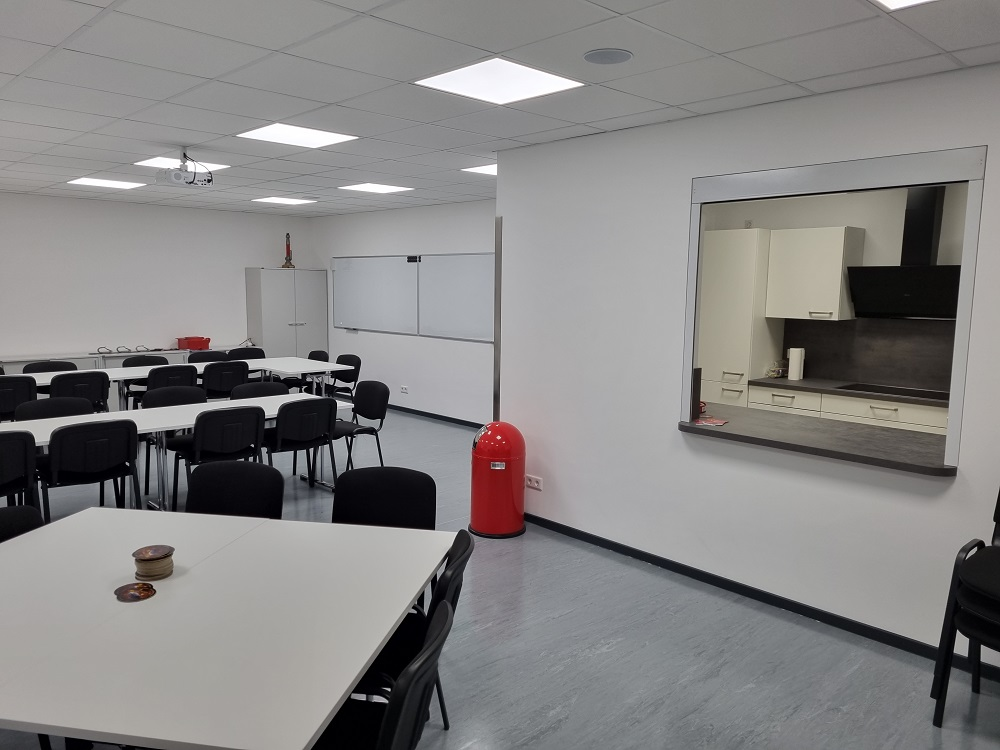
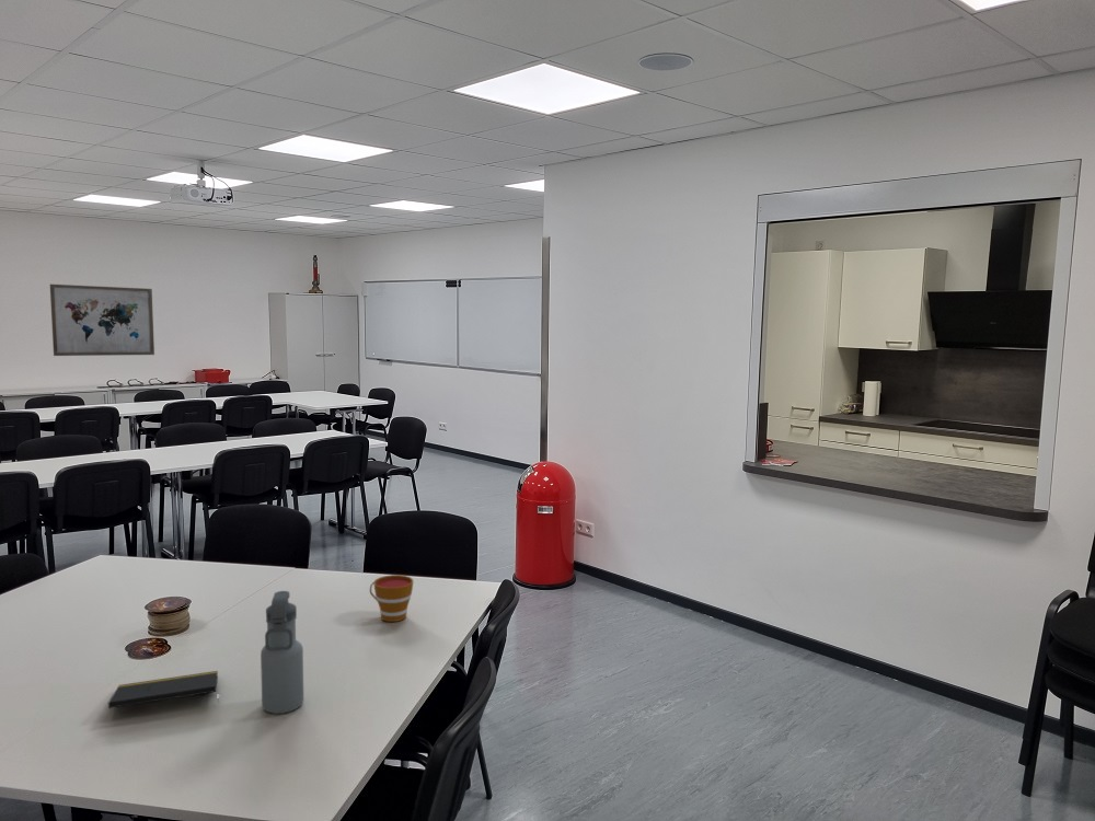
+ wall art (104, 321)
+ water bottle (281, 650)
+ notepad (166, 687)
+ cup (390, 599)
